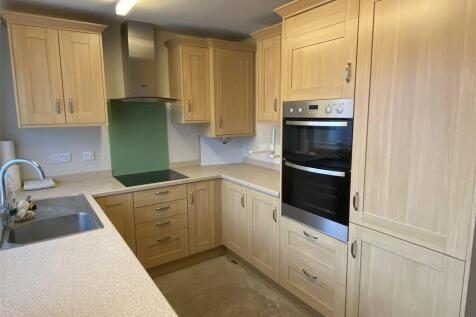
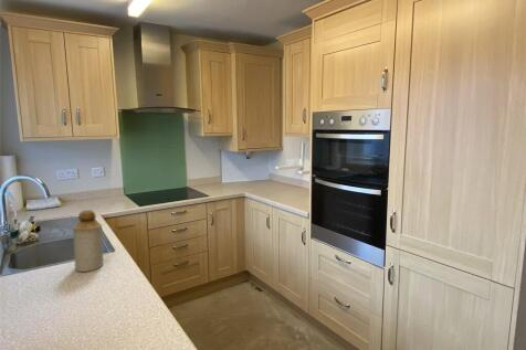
+ bottle (87, 238)
